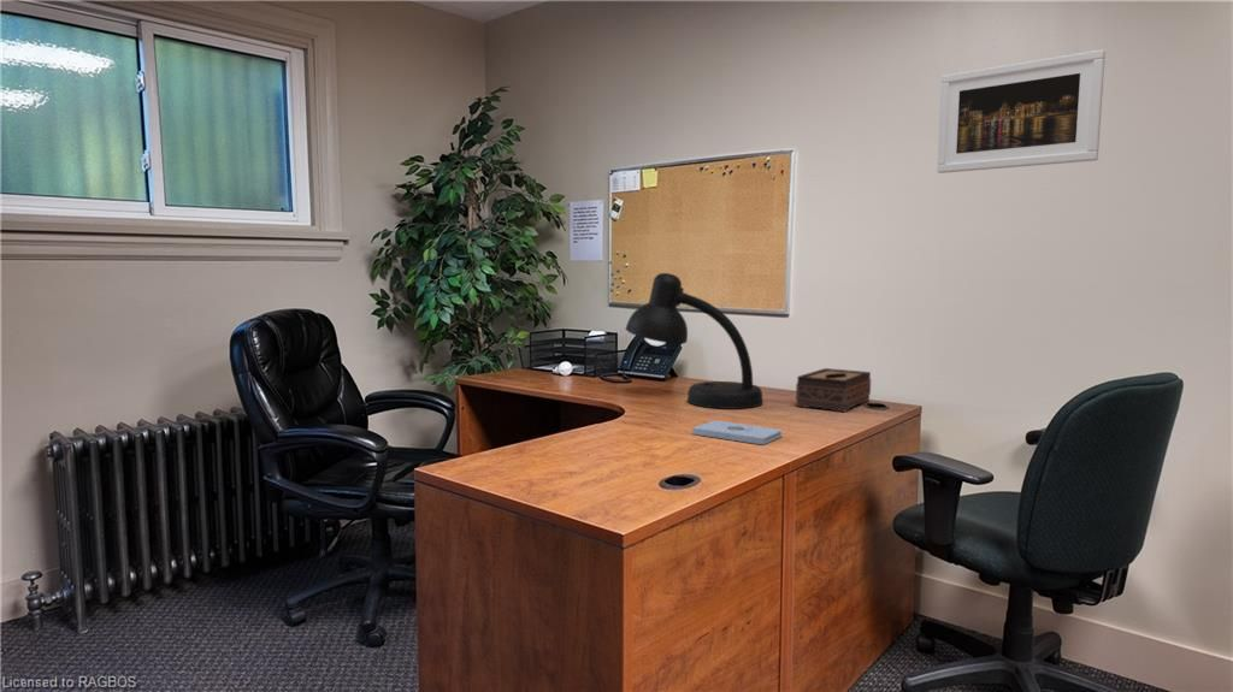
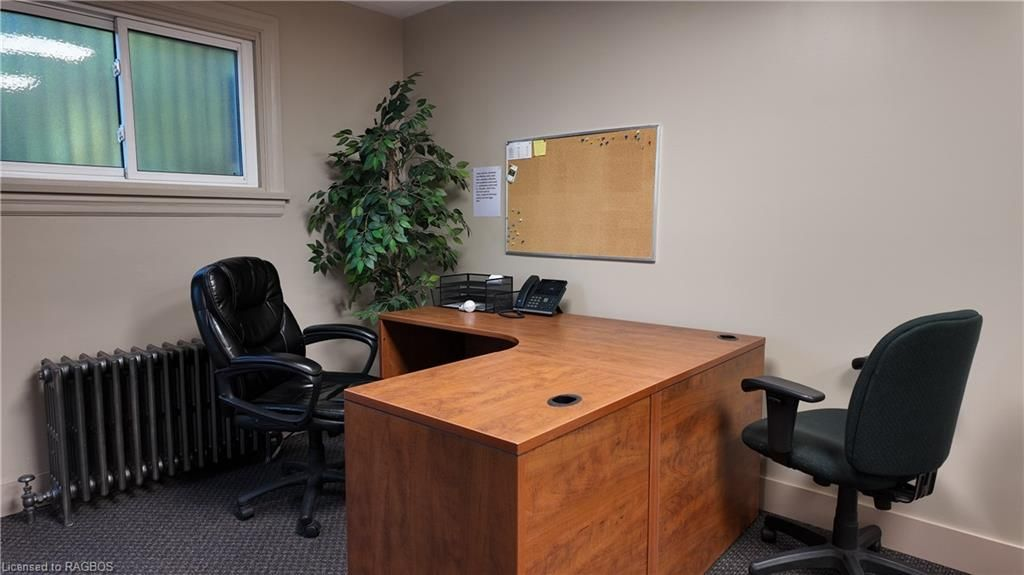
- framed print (1015, 116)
- desk lamp (686, 336)
- notepad (737, 431)
- tissue box (833, 389)
